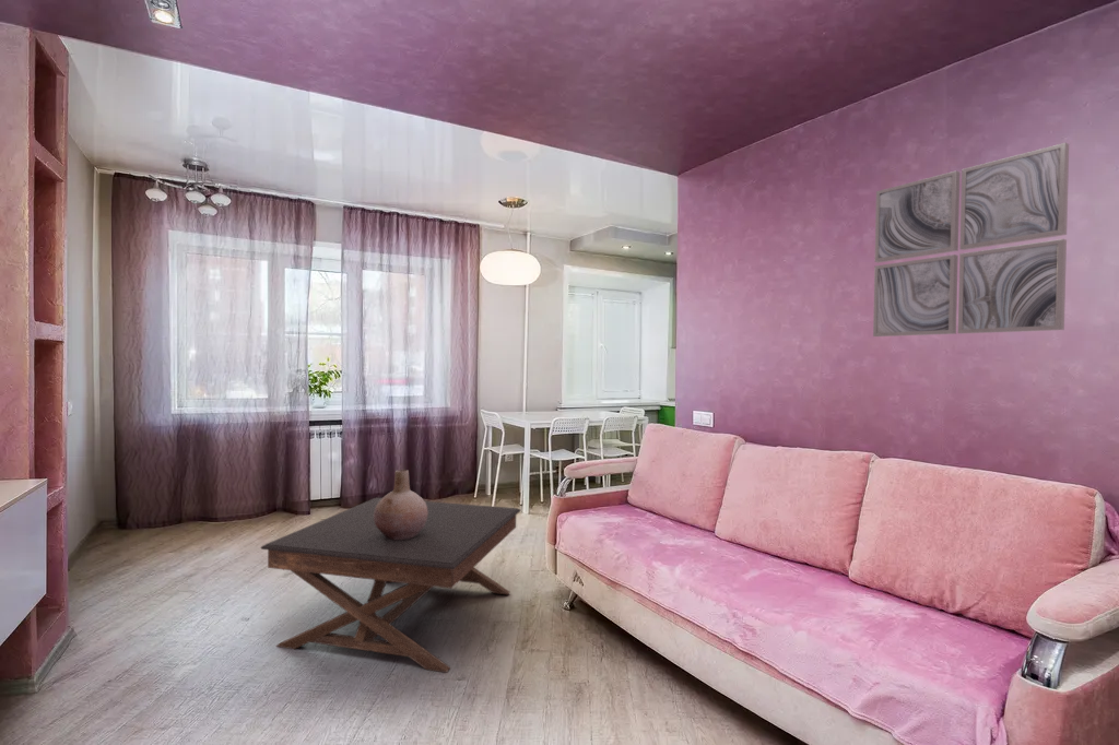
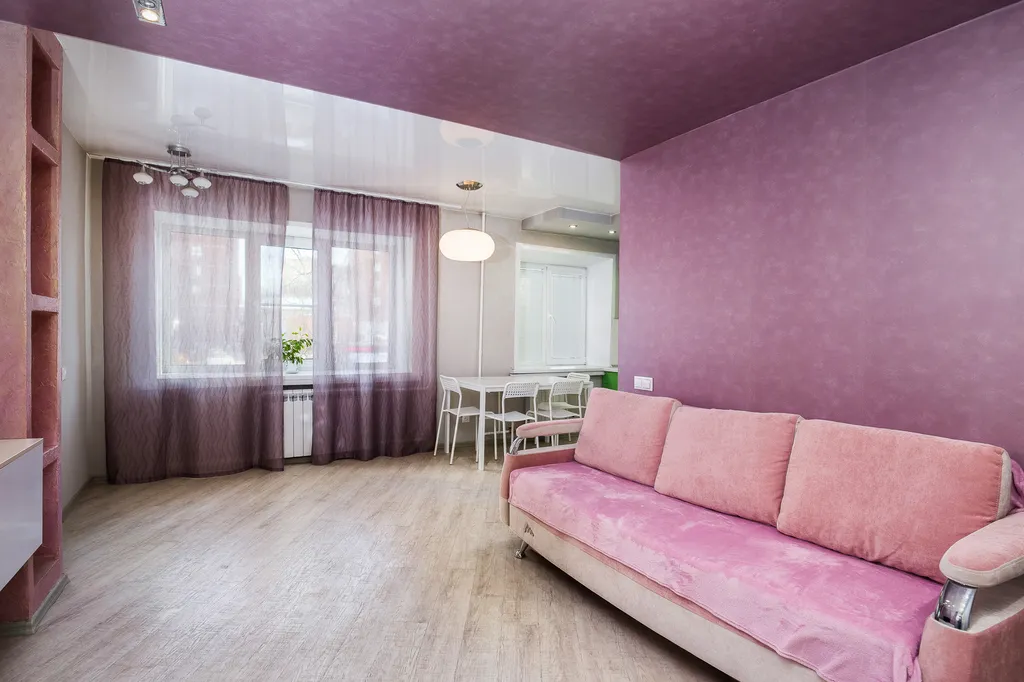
- coffee table (405, 570)
- vase (401, 501)
- wall art (959, 253)
